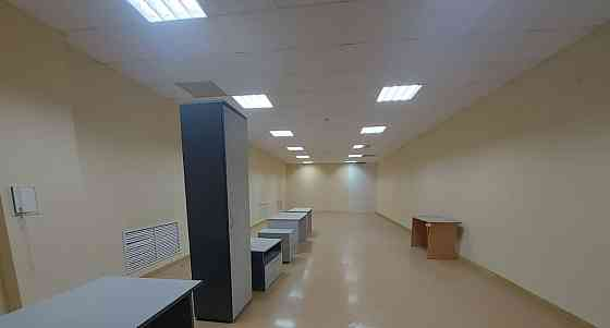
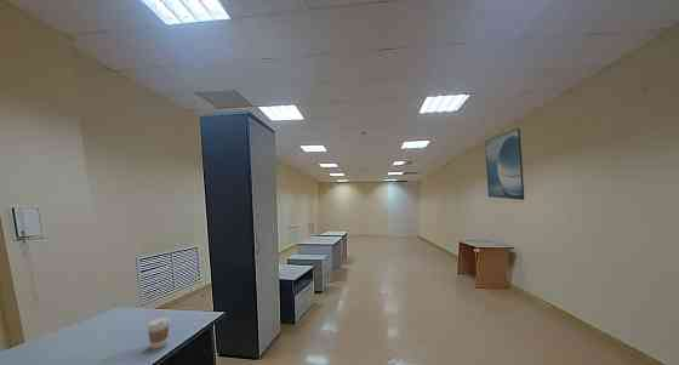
+ coffee cup (159, 332)
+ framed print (502, 166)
